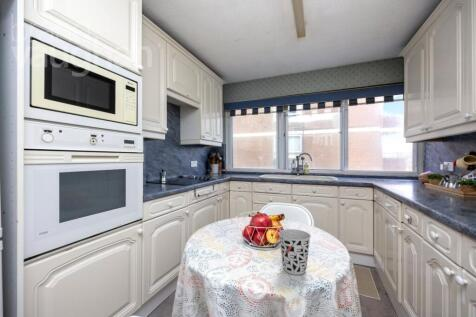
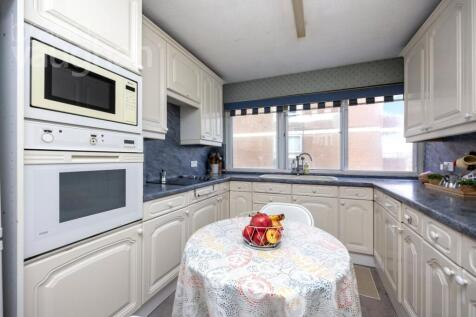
- cup (294, 251)
